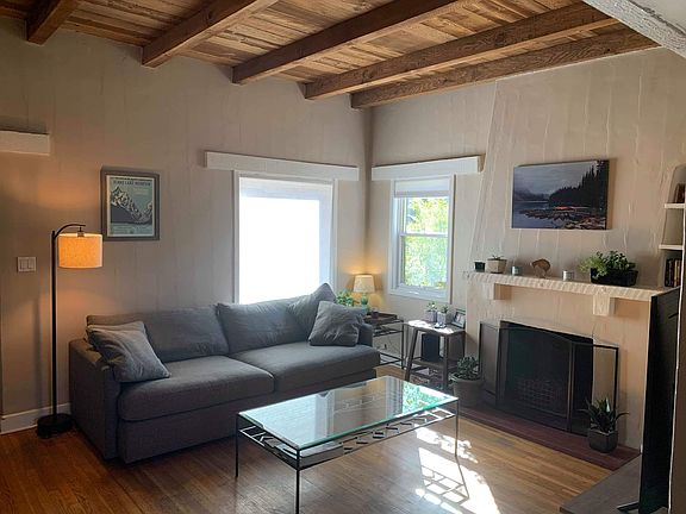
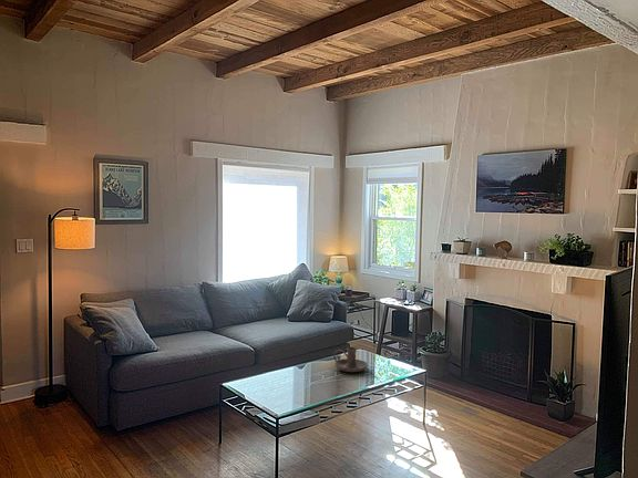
+ candle holder (348, 357)
